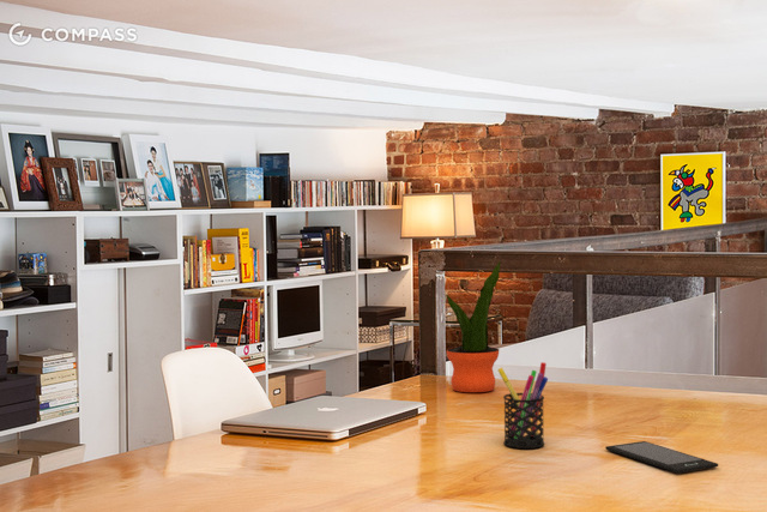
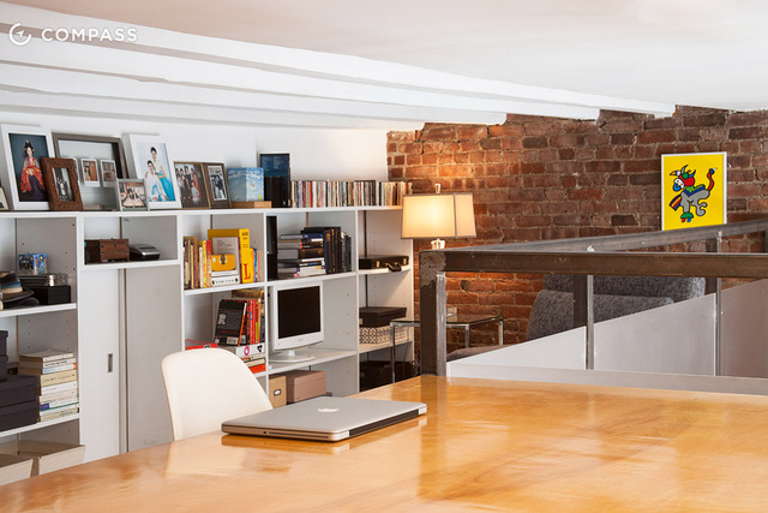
- smartphone (659, 456)
- potted plant (477, 325)
- pen holder (527, 402)
